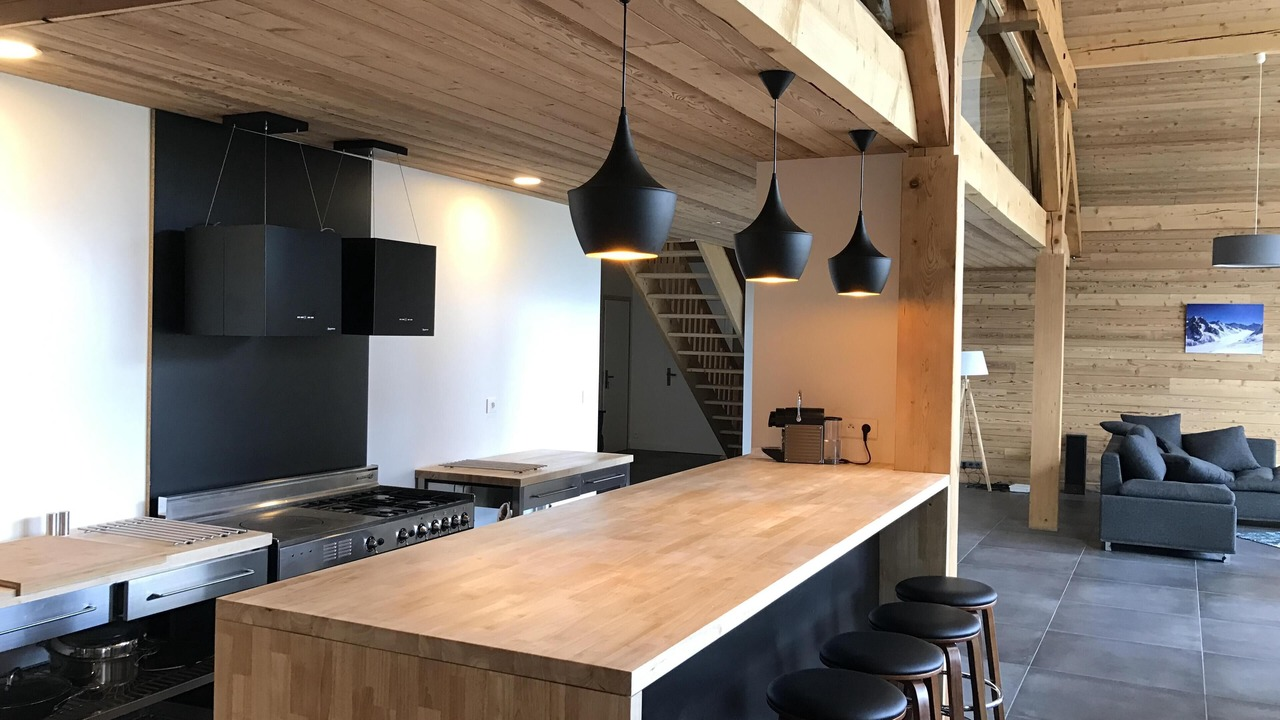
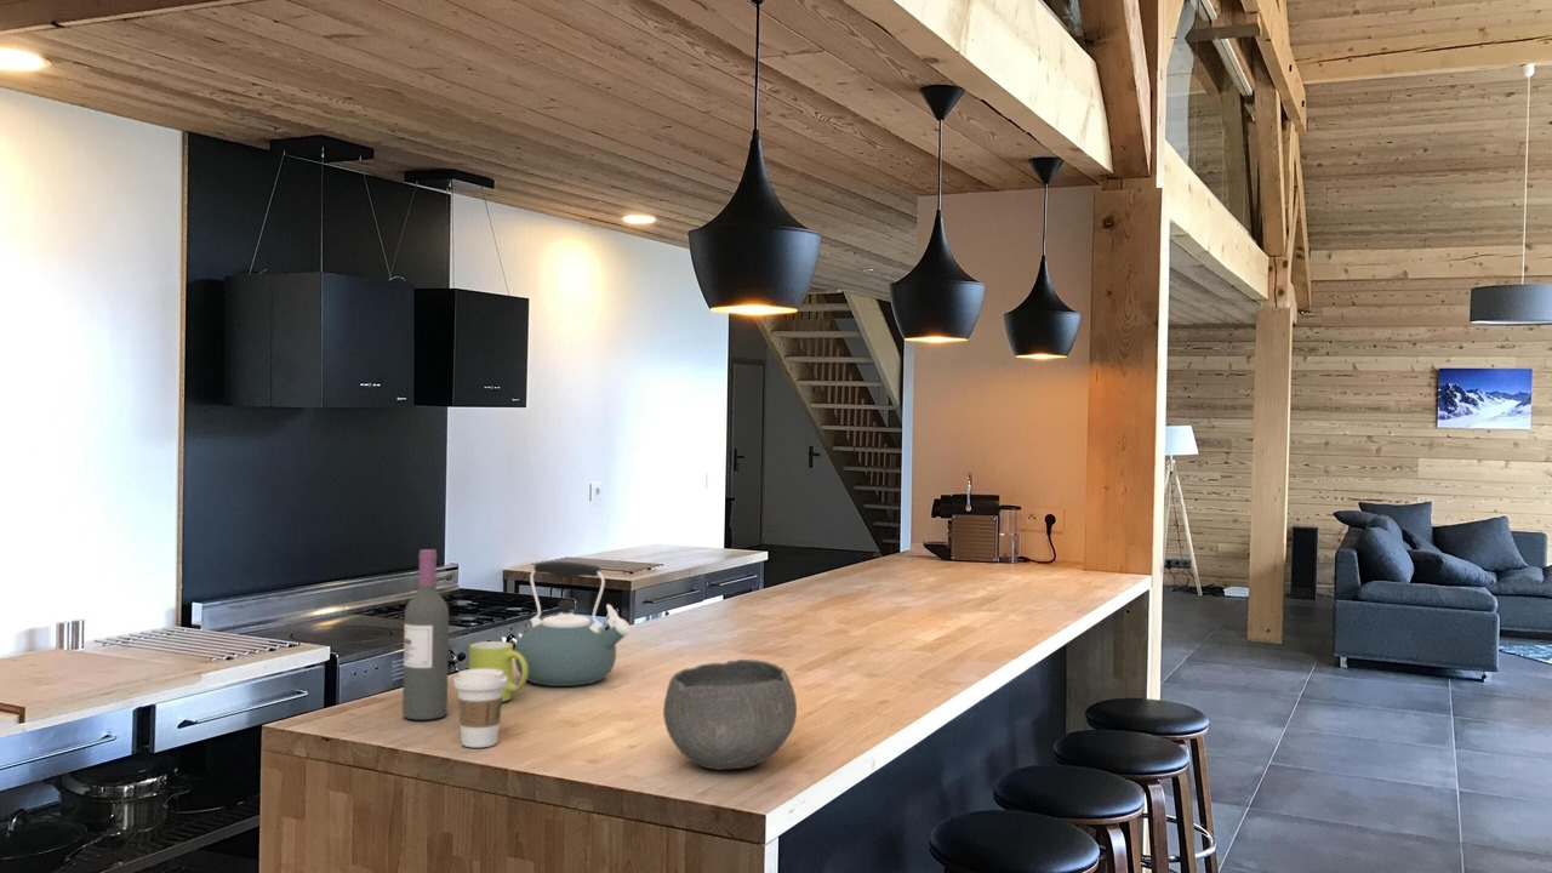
+ kettle (575, 621)
+ bowl (730, 715)
+ mug (501, 669)
+ wine bottle (426, 633)
+ coffee cup (480, 707)
